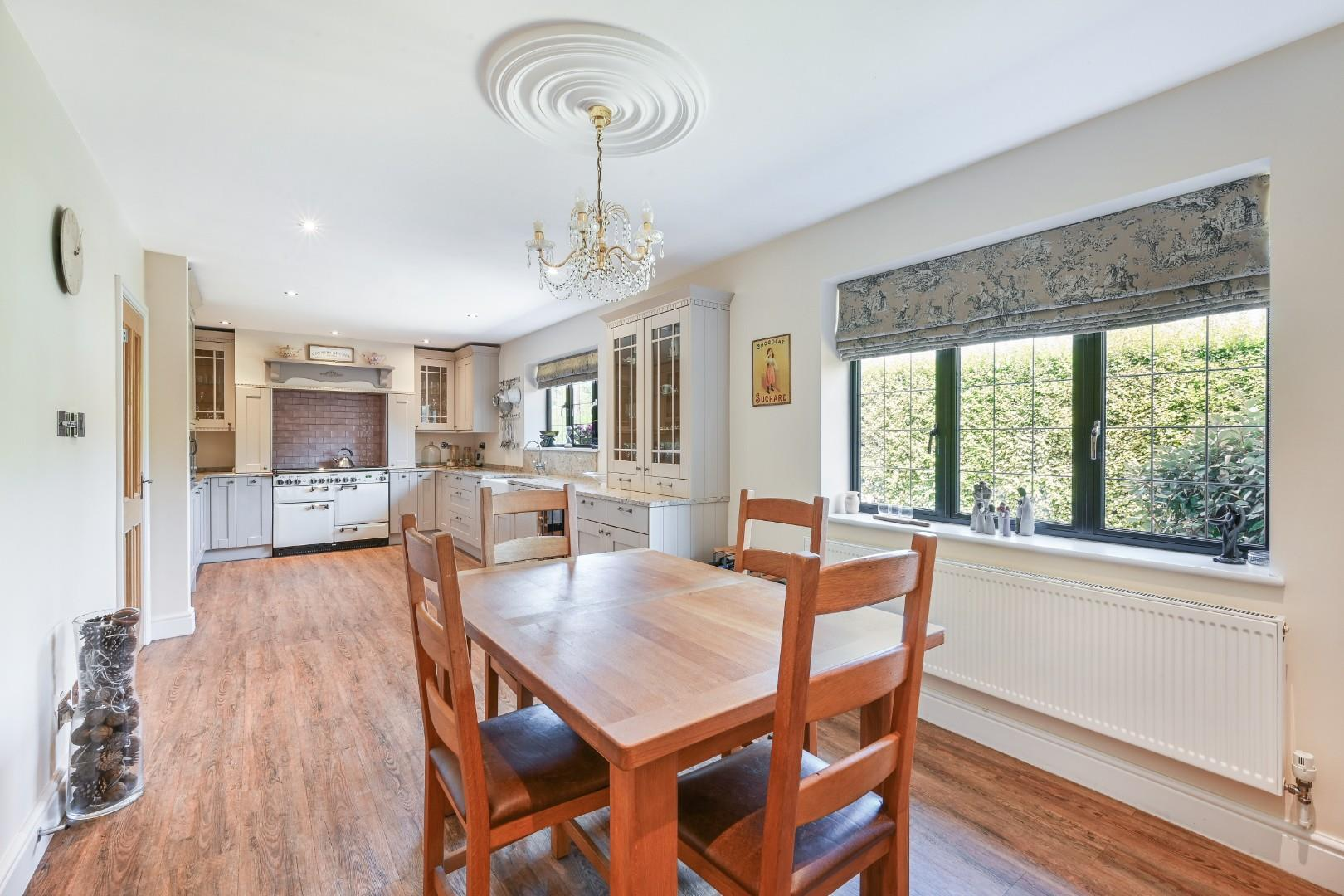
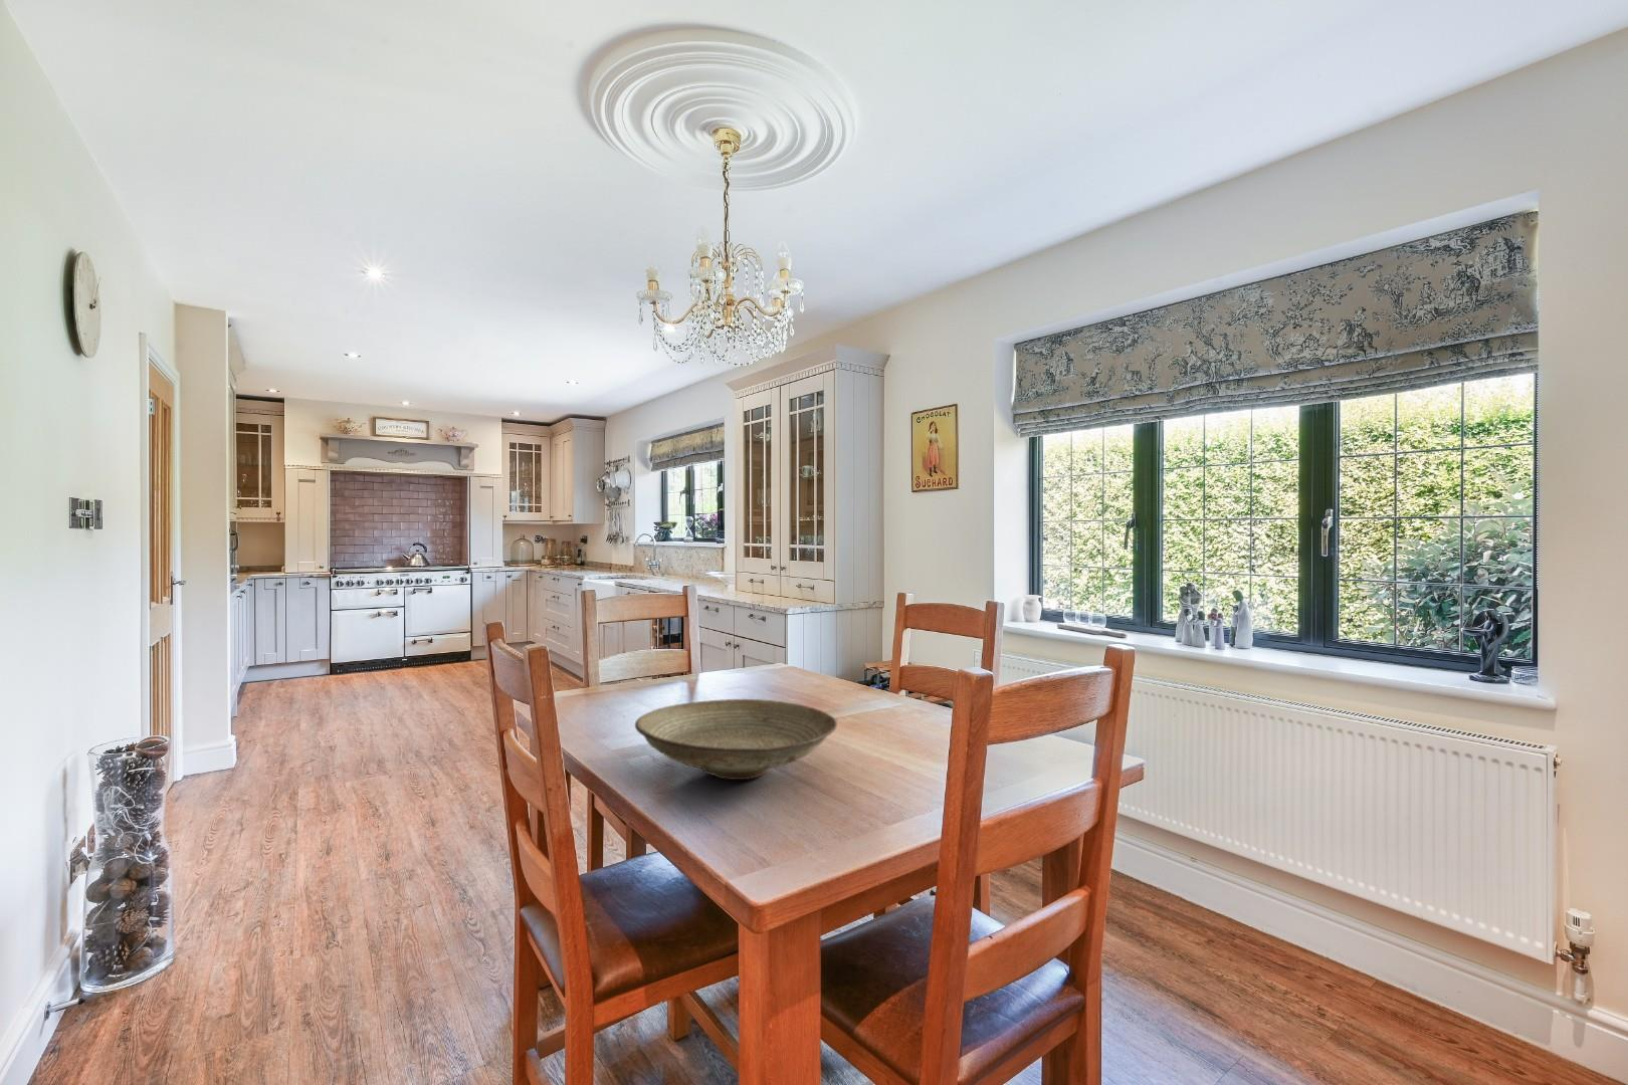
+ decorative bowl (736, 744)
